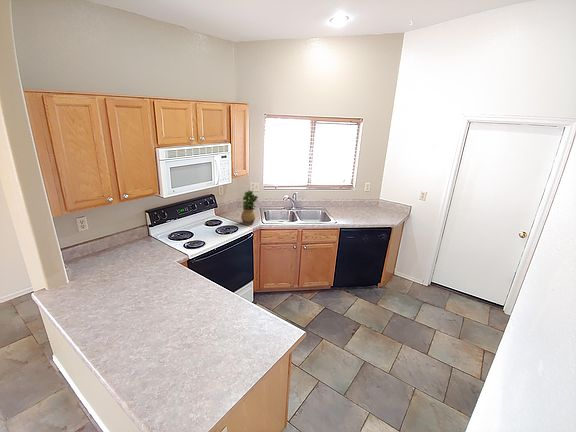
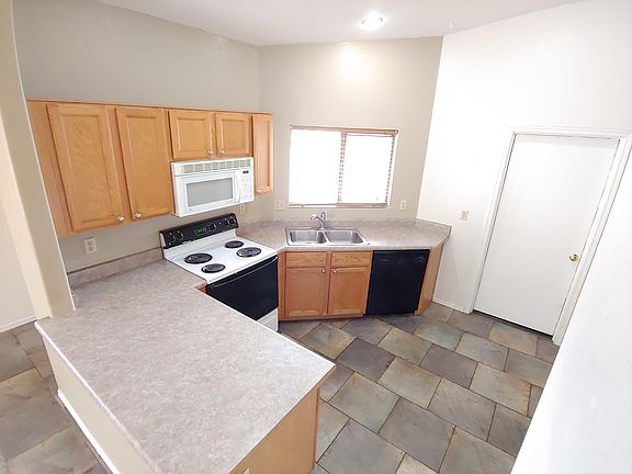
- potted plant (249, 206)
